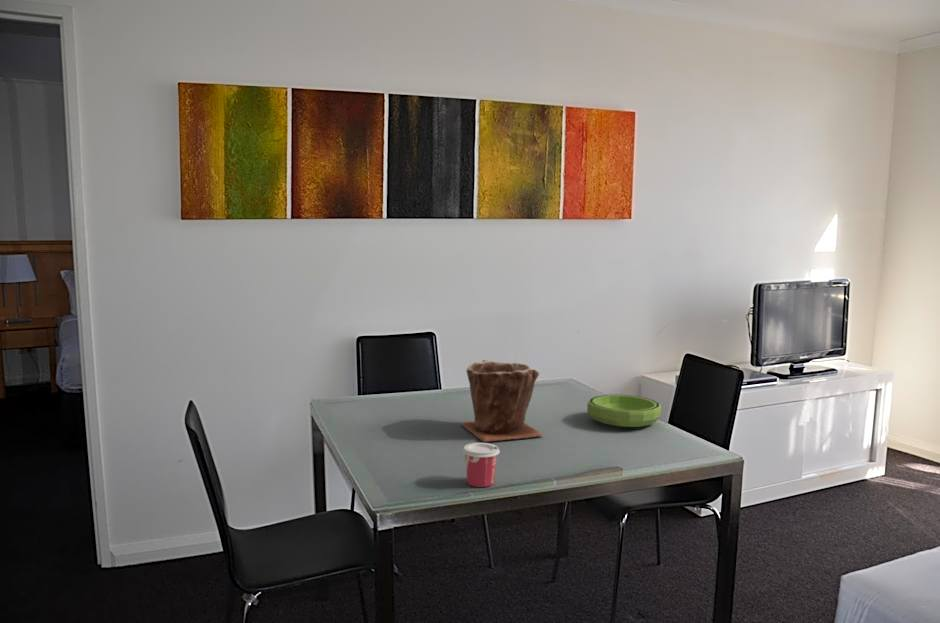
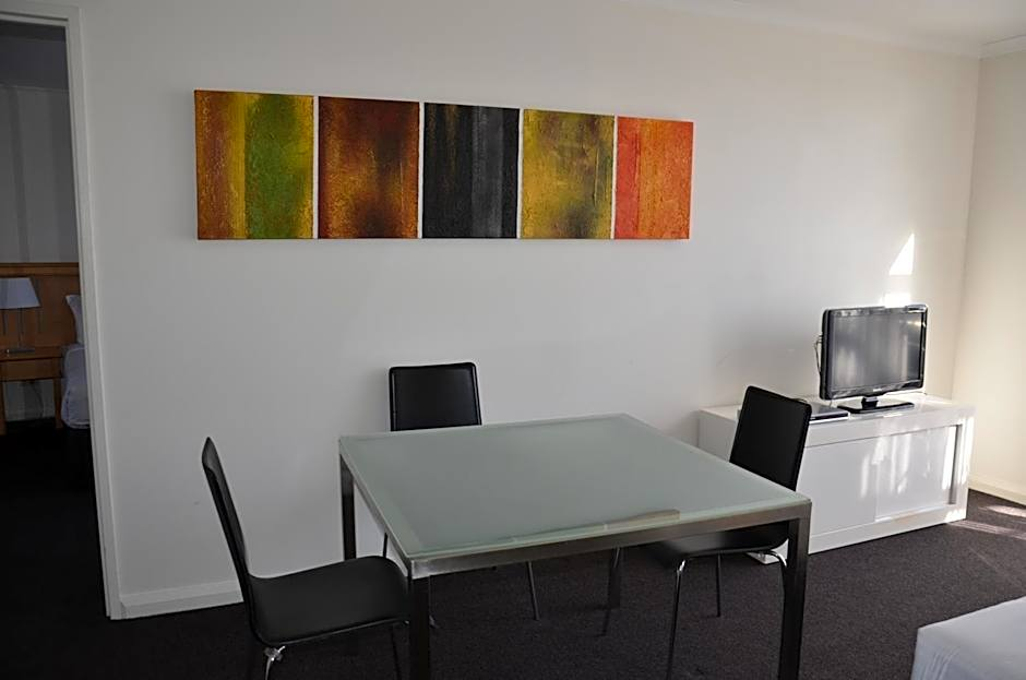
- cup (480, 465)
- bowl (623, 412)
- plant pot (502, 397)
